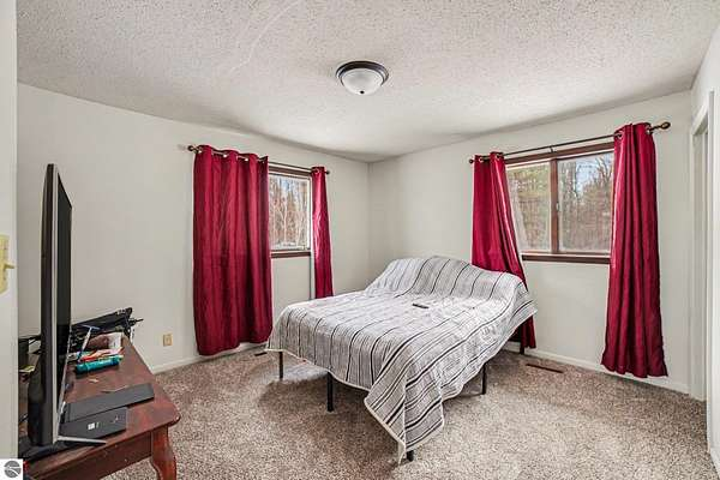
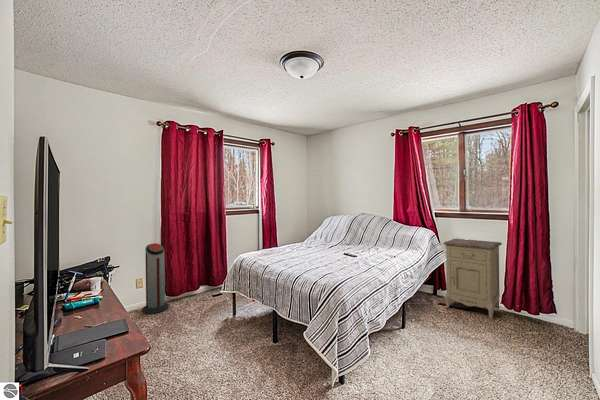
+ air purifier (155, 276)
+ nightstand (471, 275)
